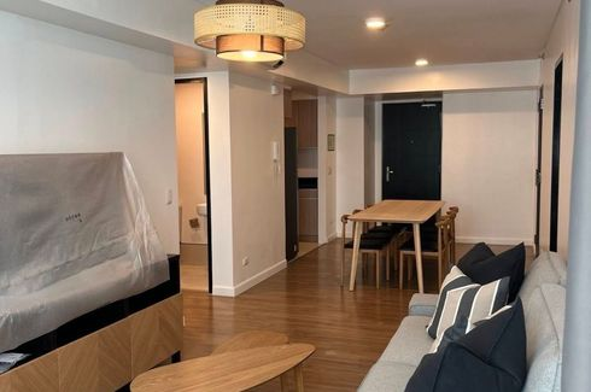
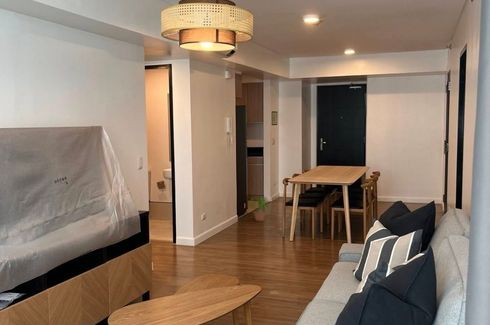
+ potted plant (258, 208)
